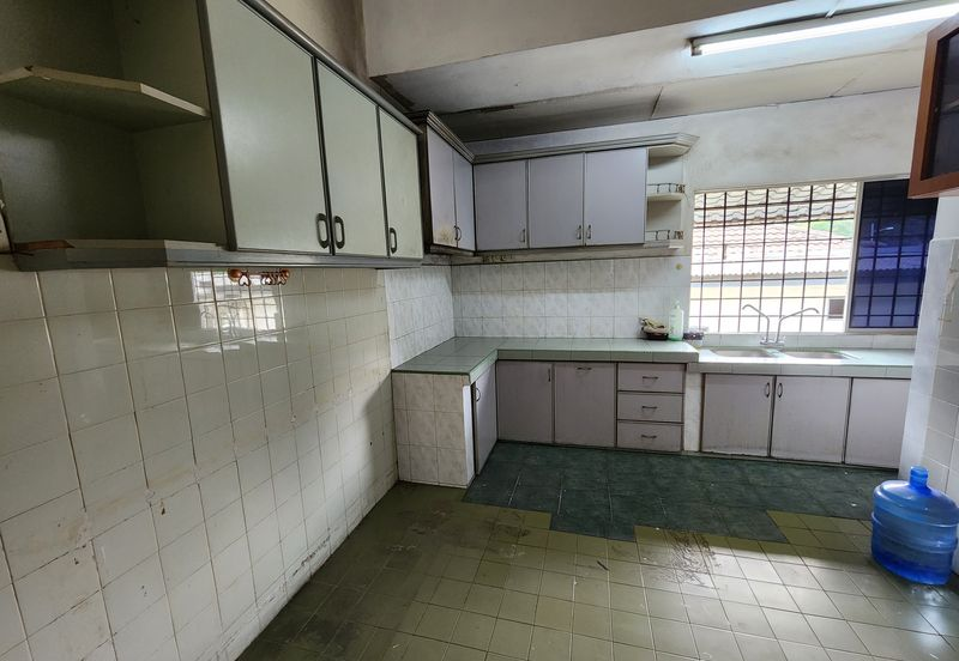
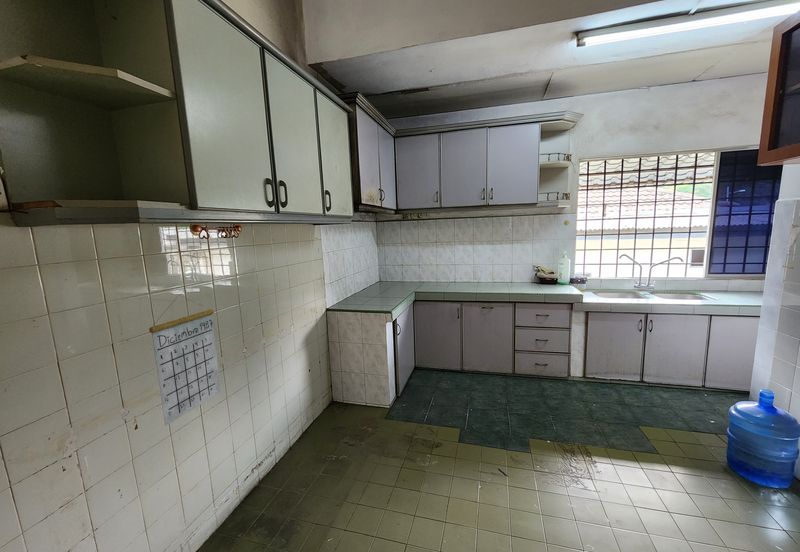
+ calendar (188, 352)
